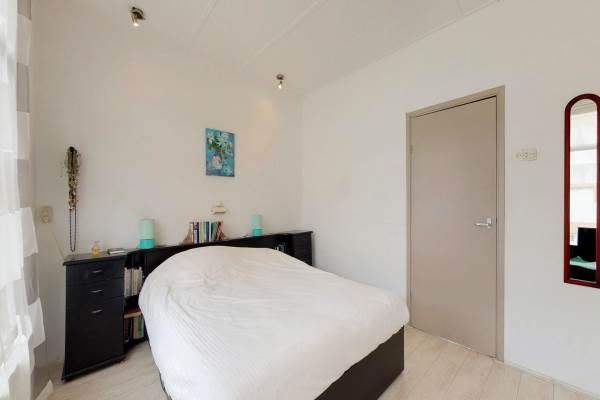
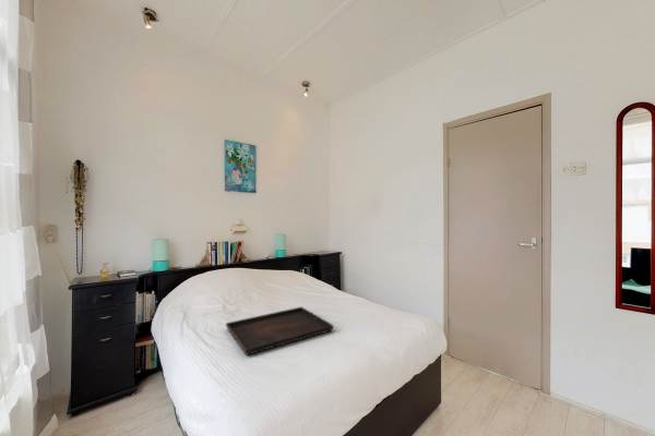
+ serving tray (278, 326)
